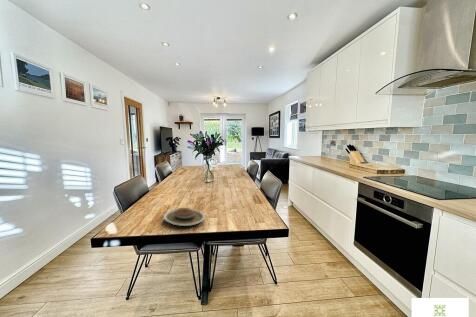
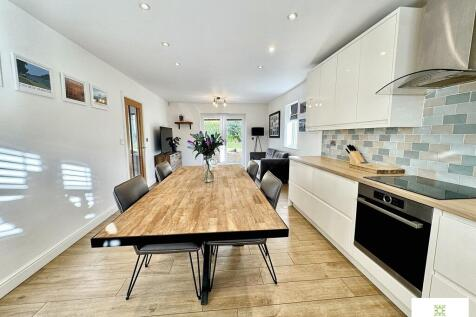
- plate (184, 214)
